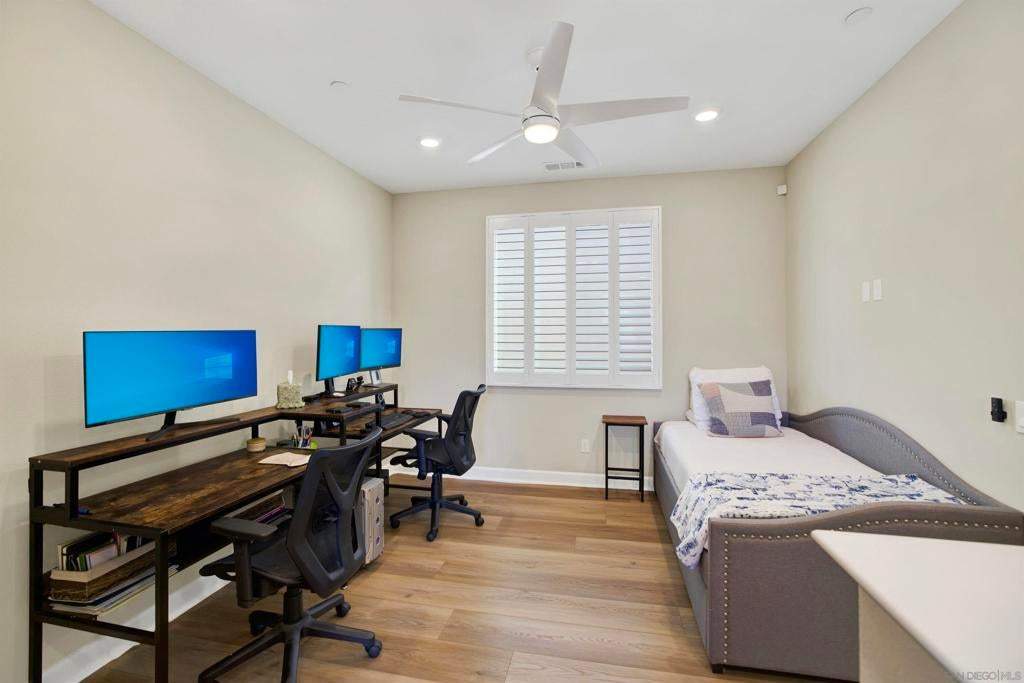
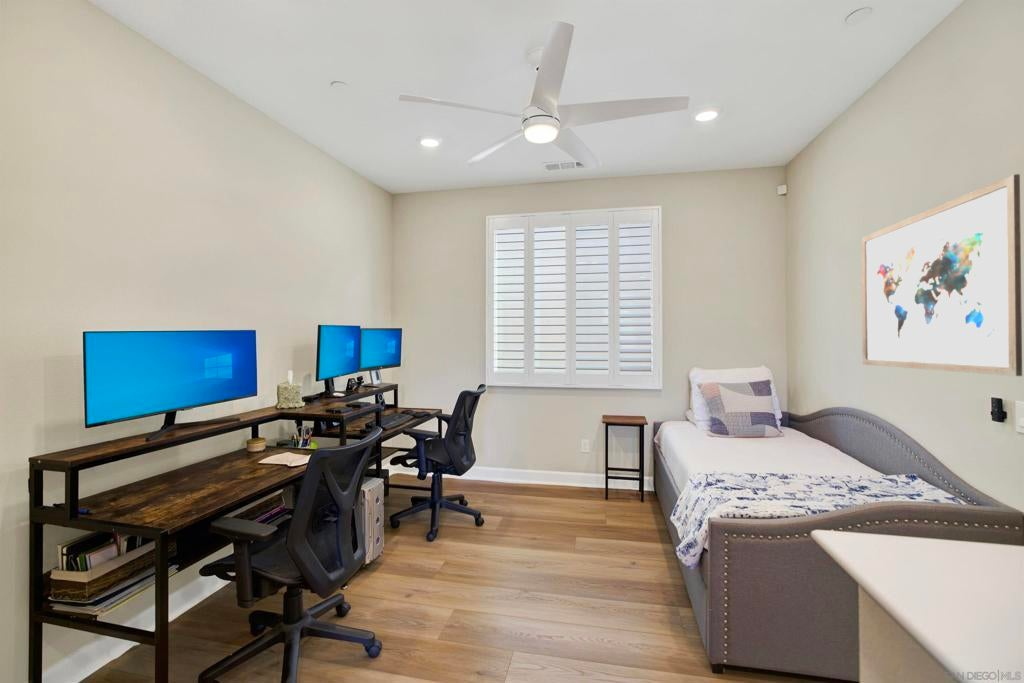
+ wall art (923, 291)
